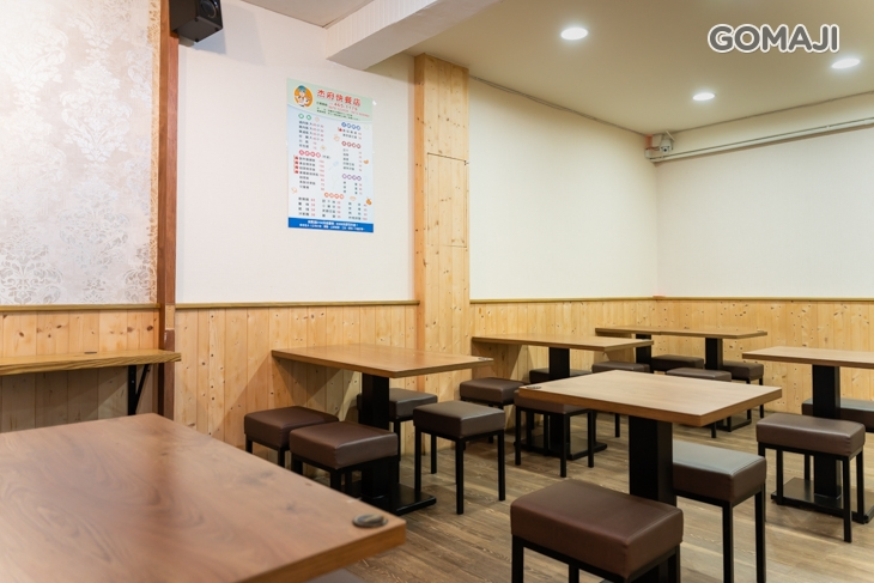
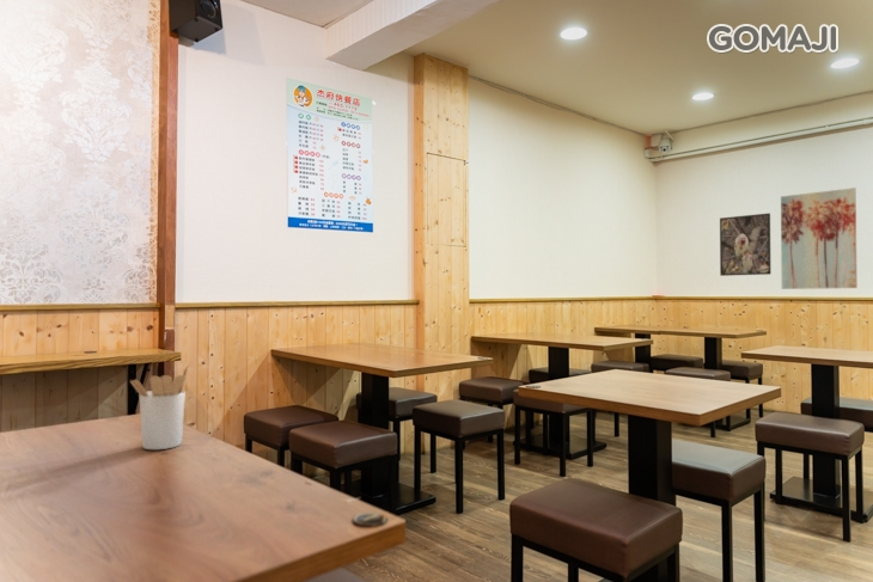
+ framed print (744, 245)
+ wall art (817, 240)
+ utensil holder (164, 408)
